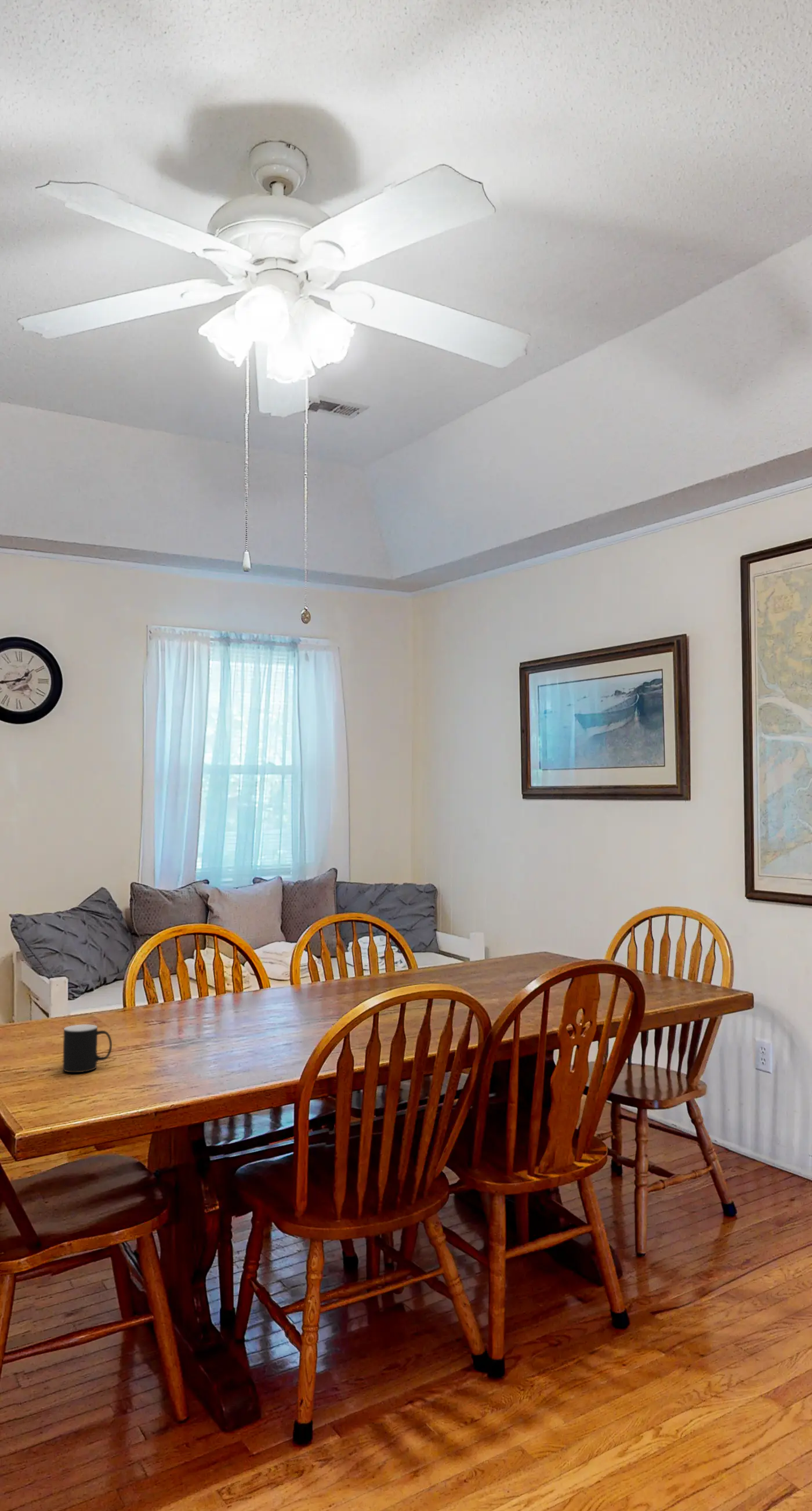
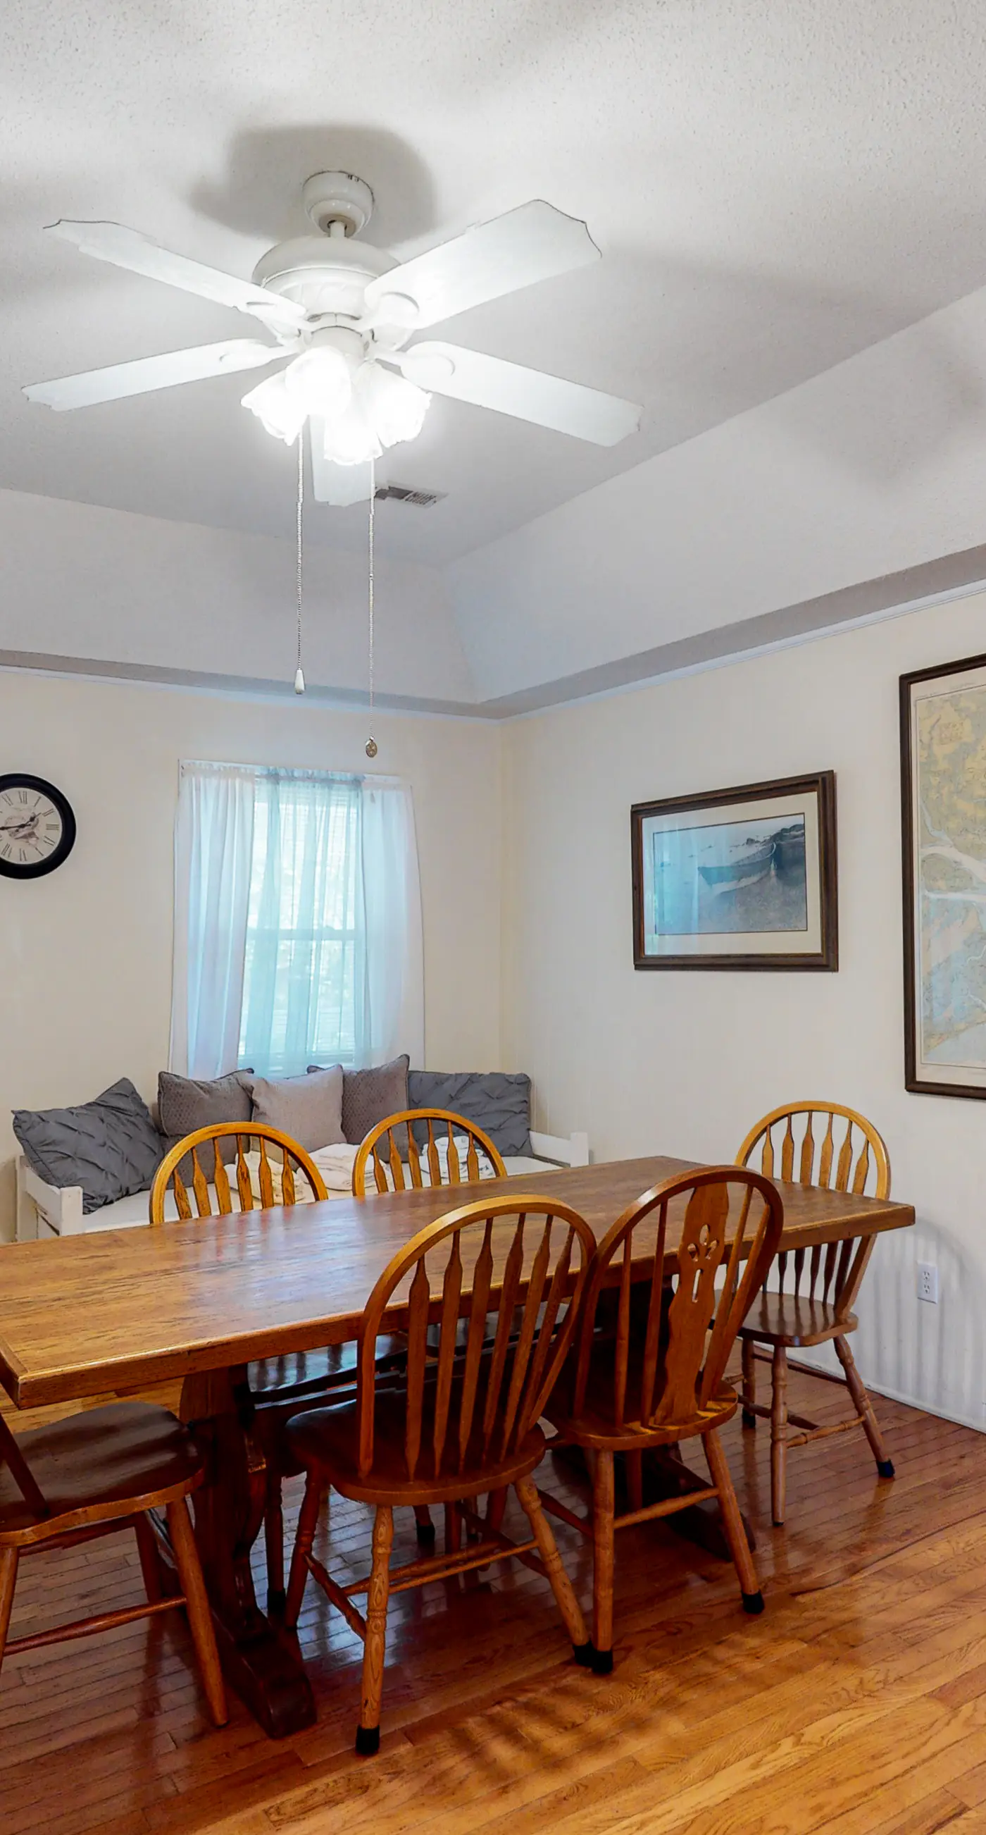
- cup (88, 1048)
